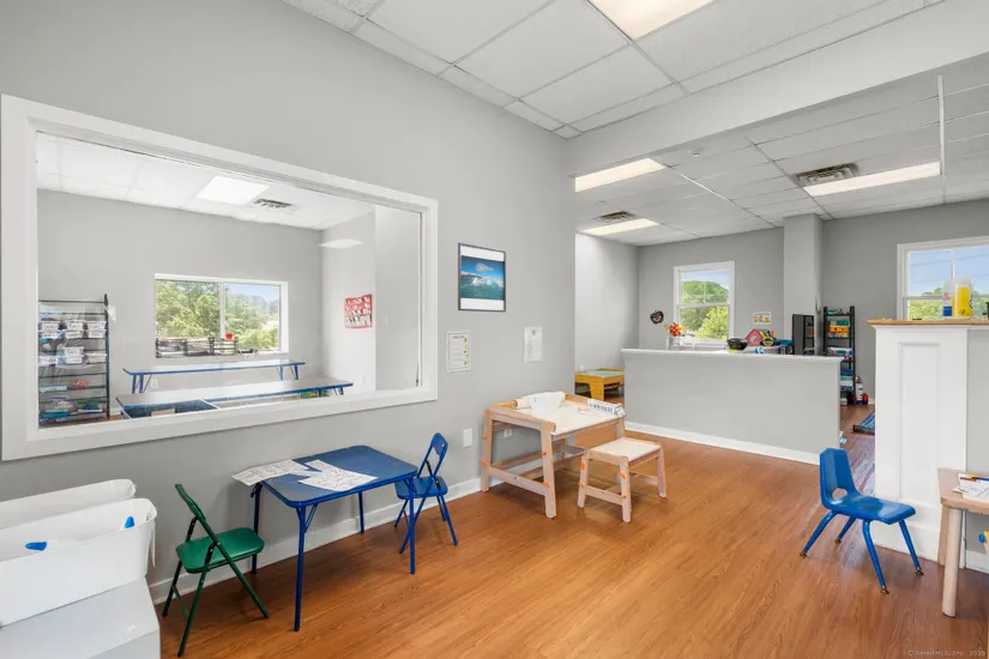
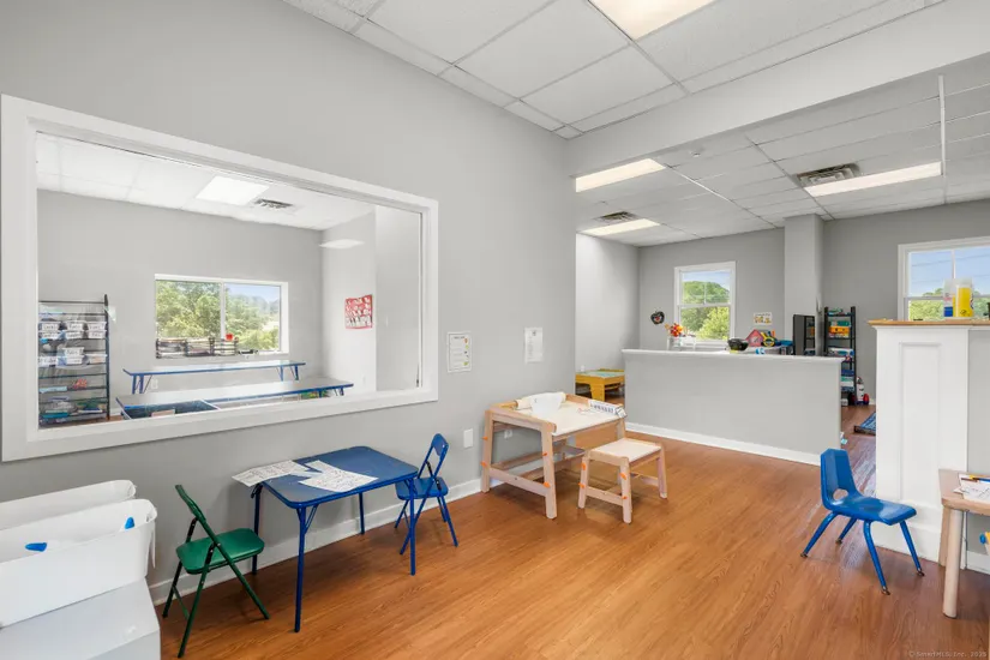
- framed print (482, 278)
